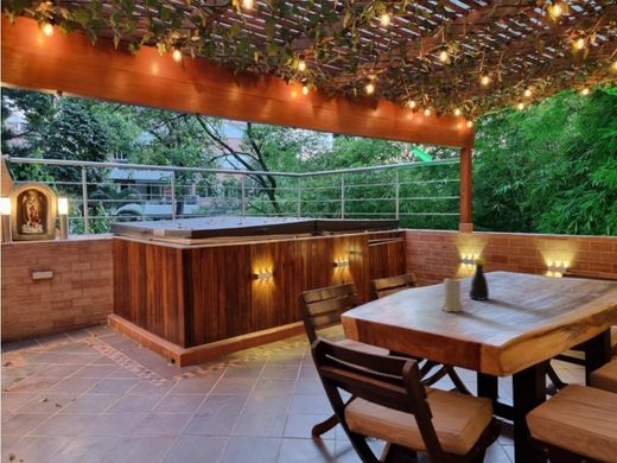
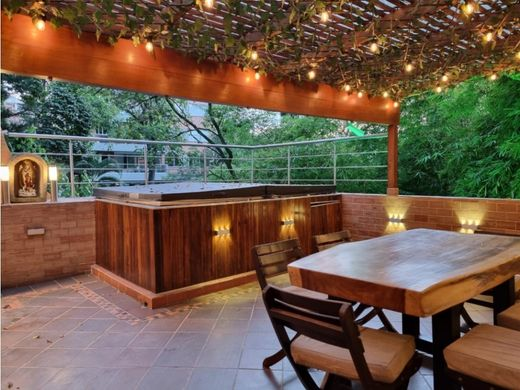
- candle (451, 293)
- bottle (478, 278)
